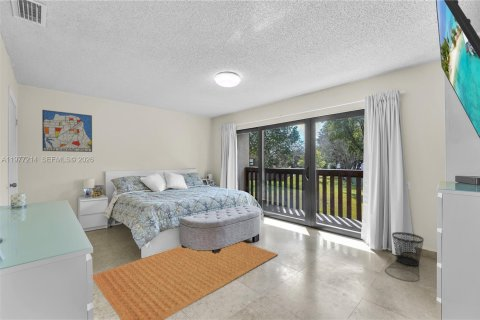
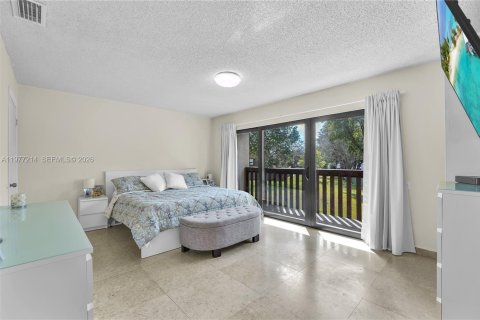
- wastebasket (407, 249)
- wall art (68, 132)
- rug (193, 264)
